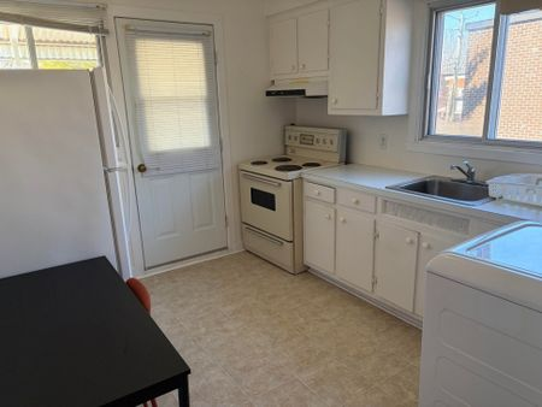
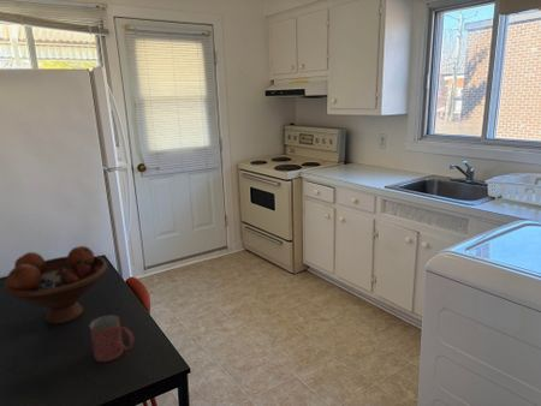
+ fruit bowl (60, 285)
+ mug (113, 339)
